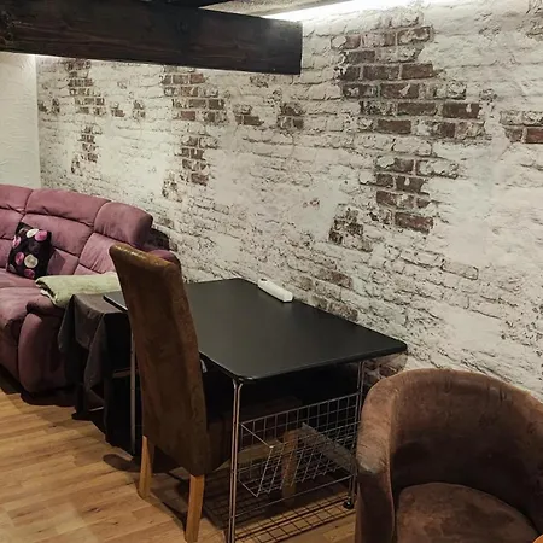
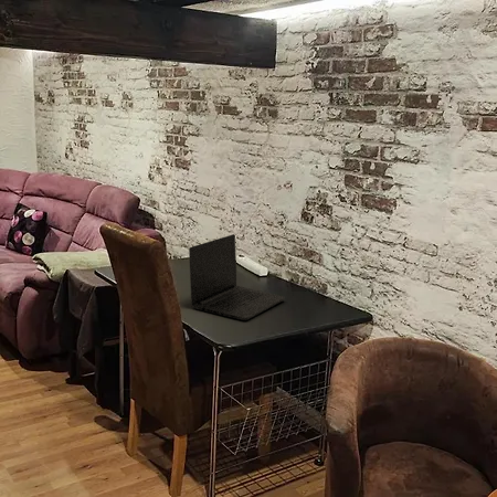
+ laptop (235, 274)
